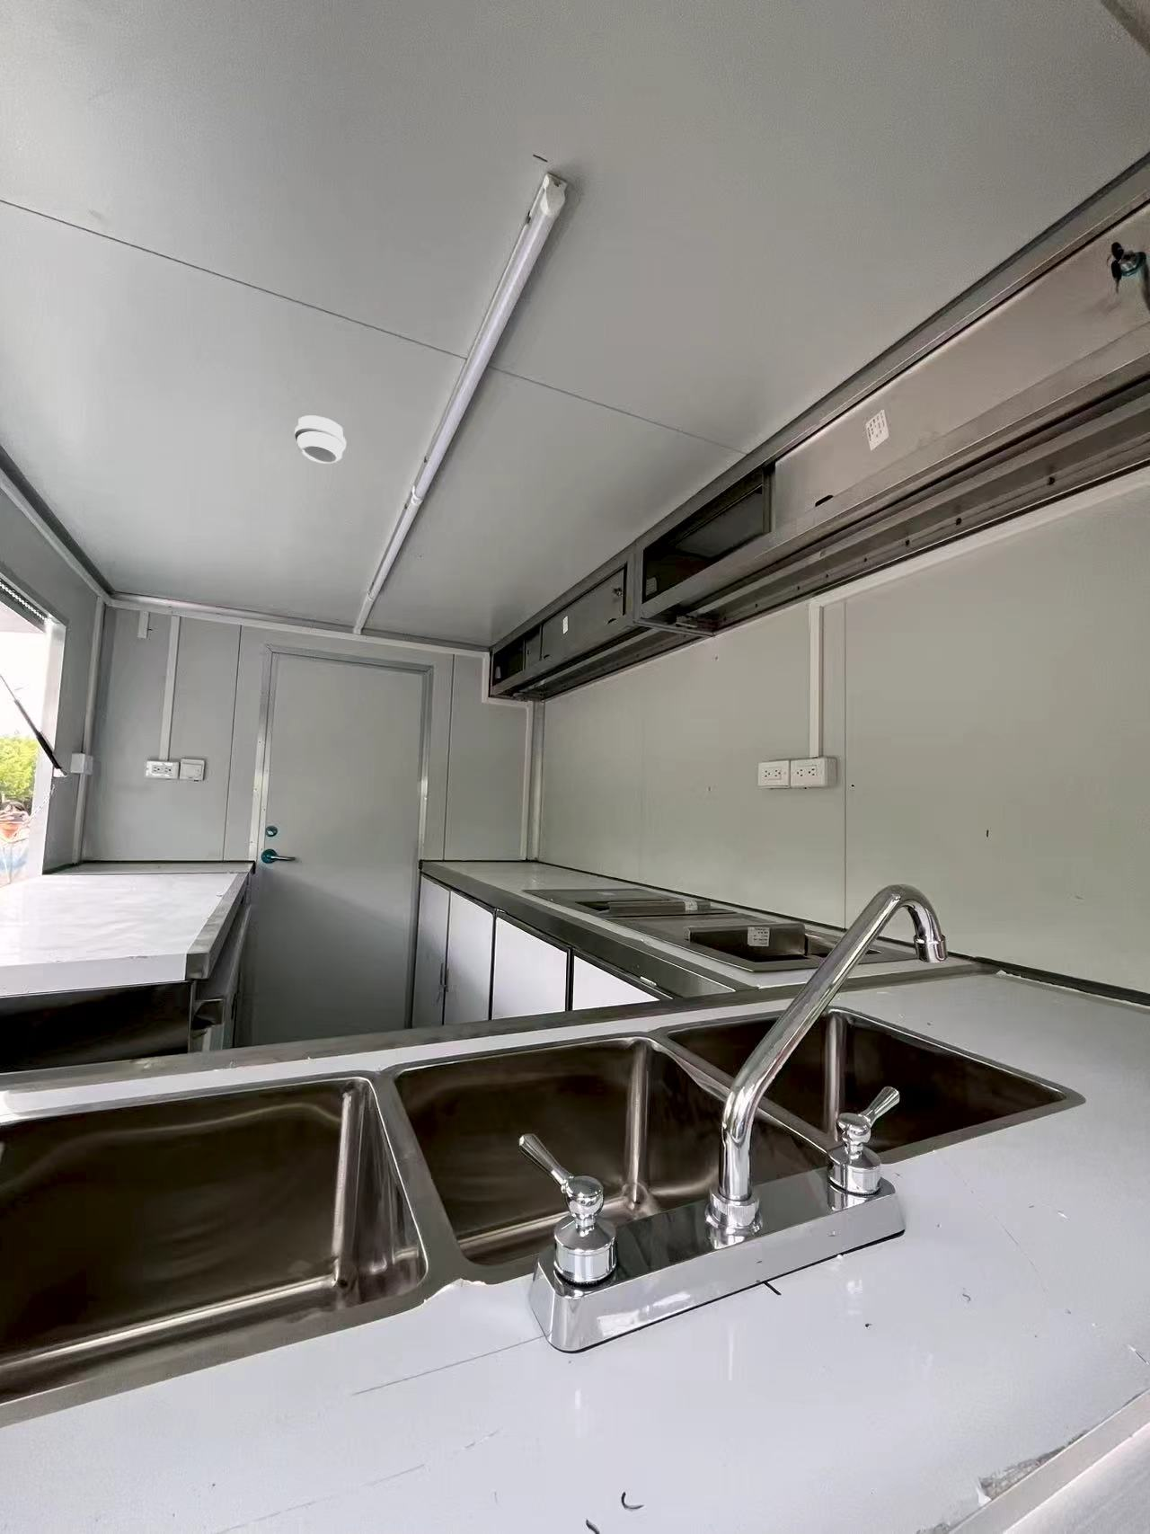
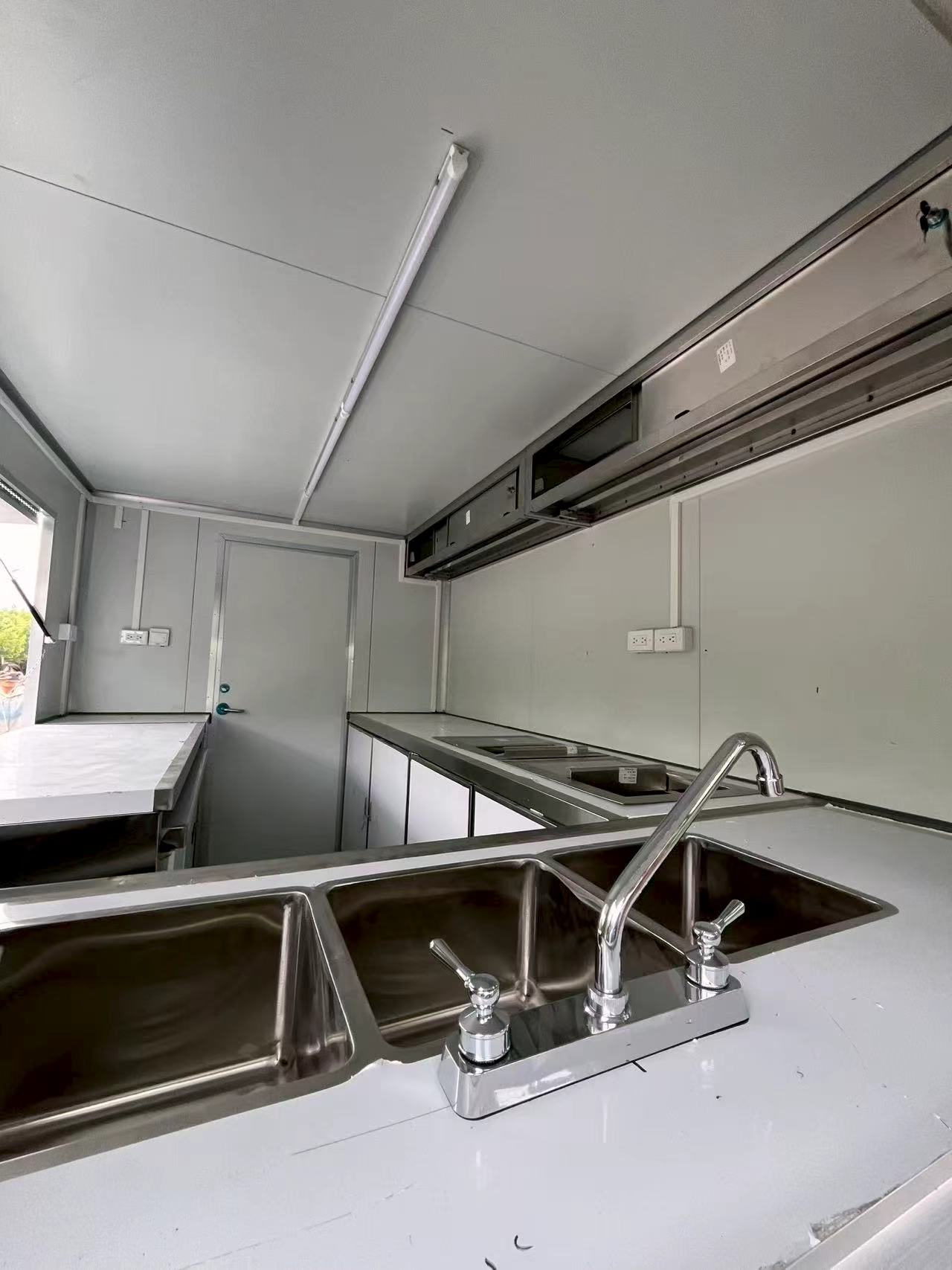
- smoke detector (320, 441)
